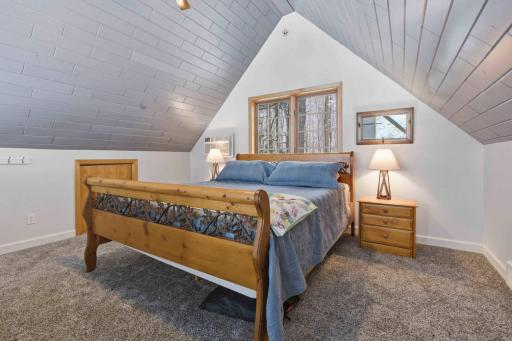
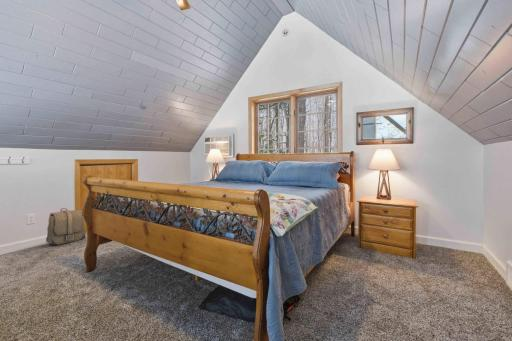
+ backpack (66, 225)
